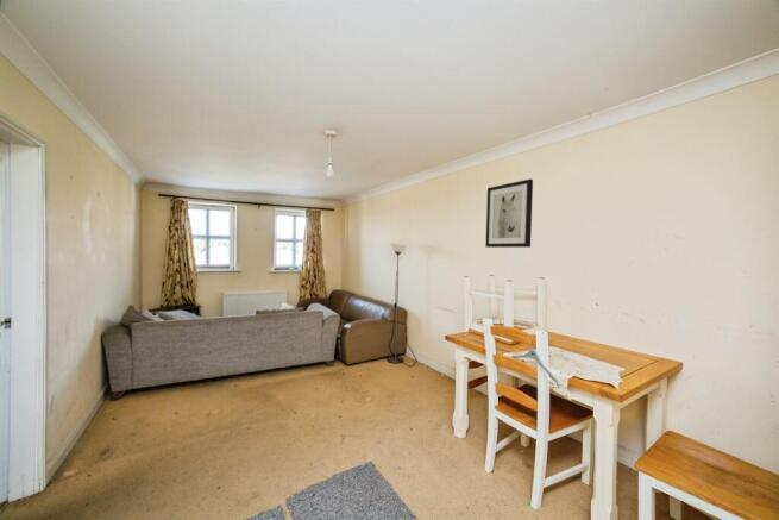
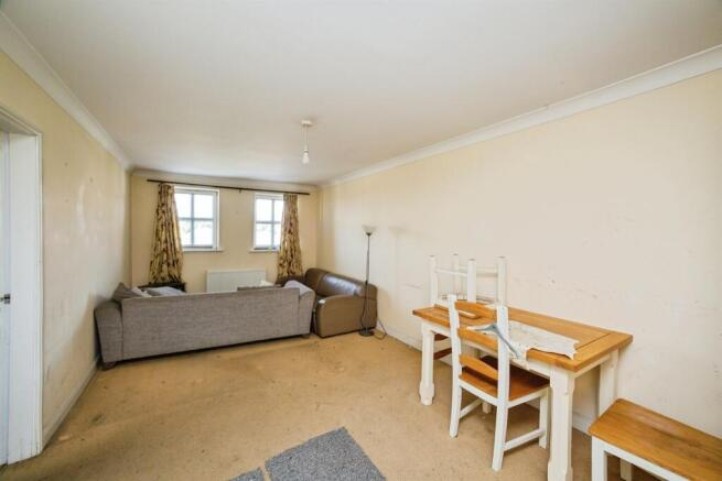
- wall art (507, 215)
